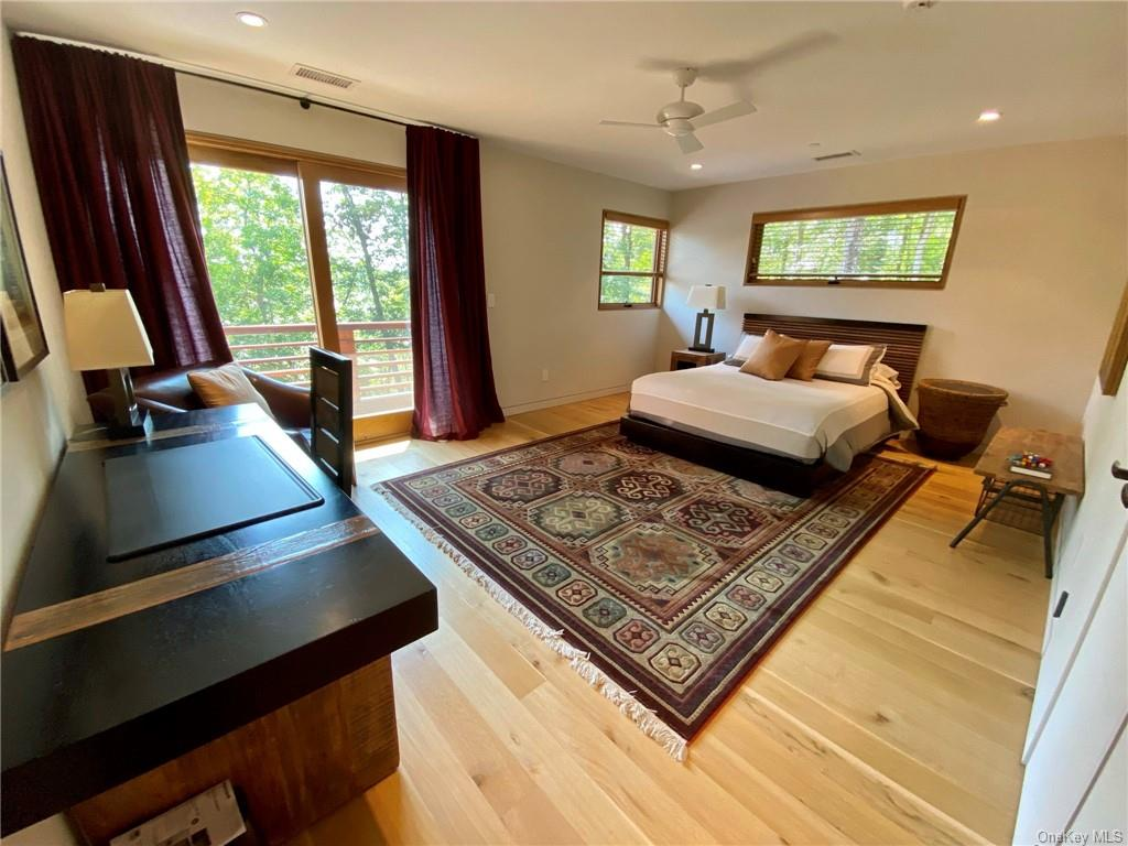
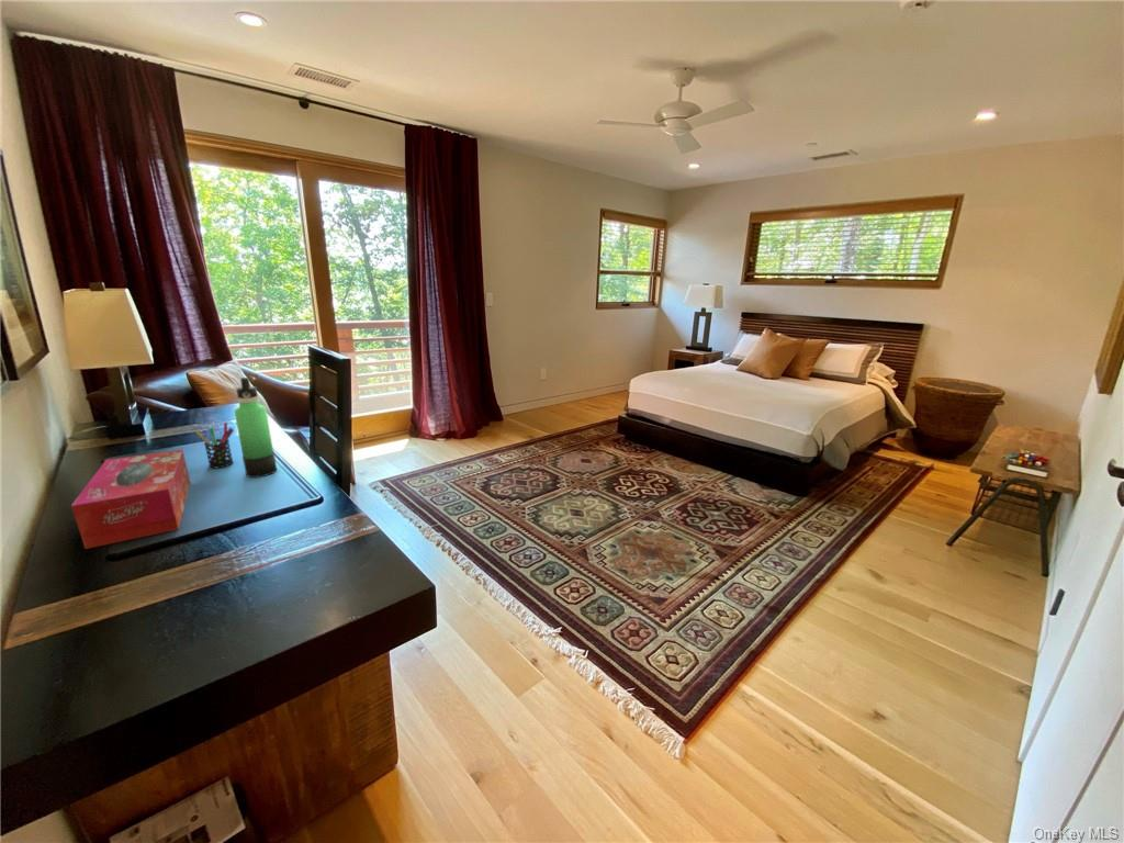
+ pen holder (218, 443)
+ thermos bottle (252, 426)
+ tissue box (139, 492)
